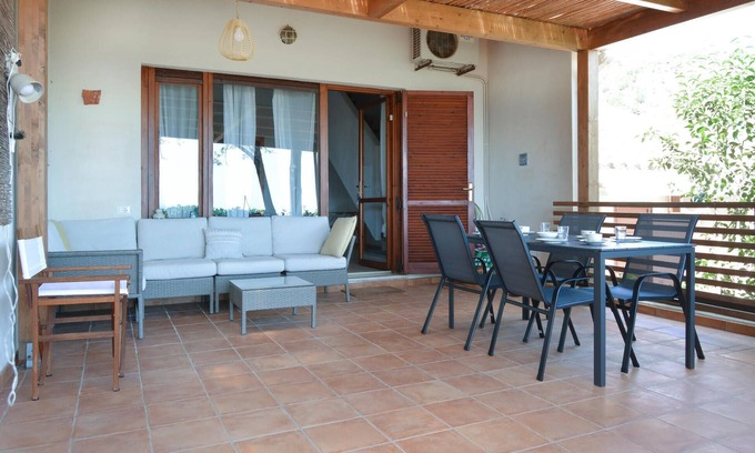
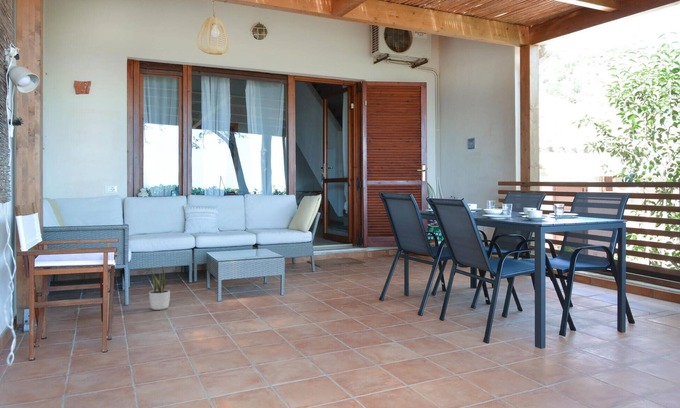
+ potted plant (159, 285)
